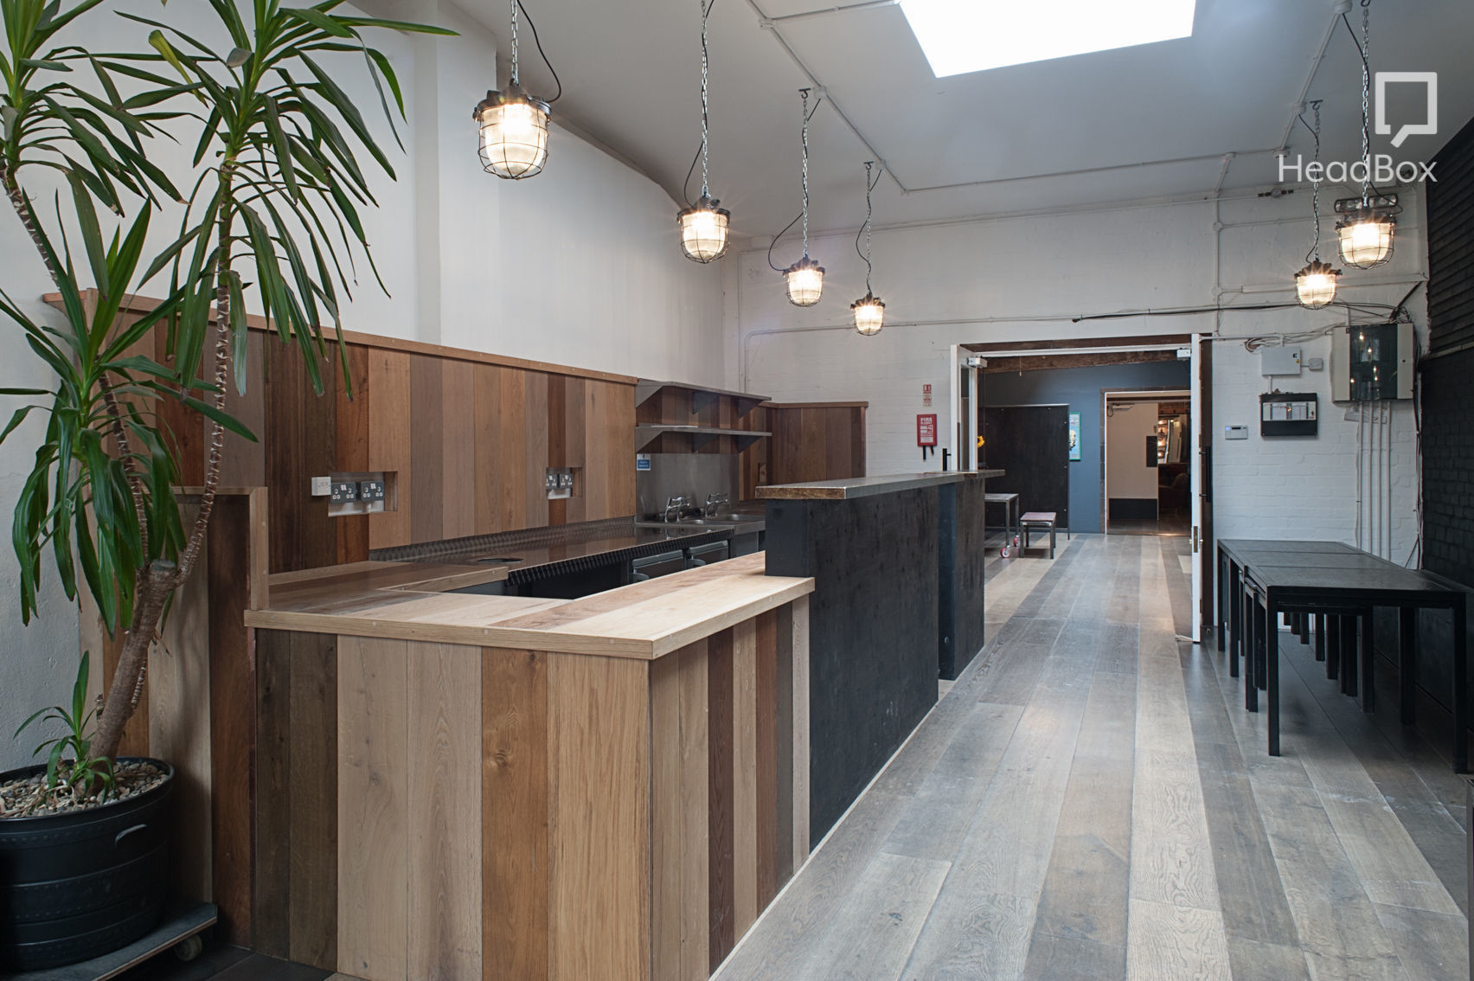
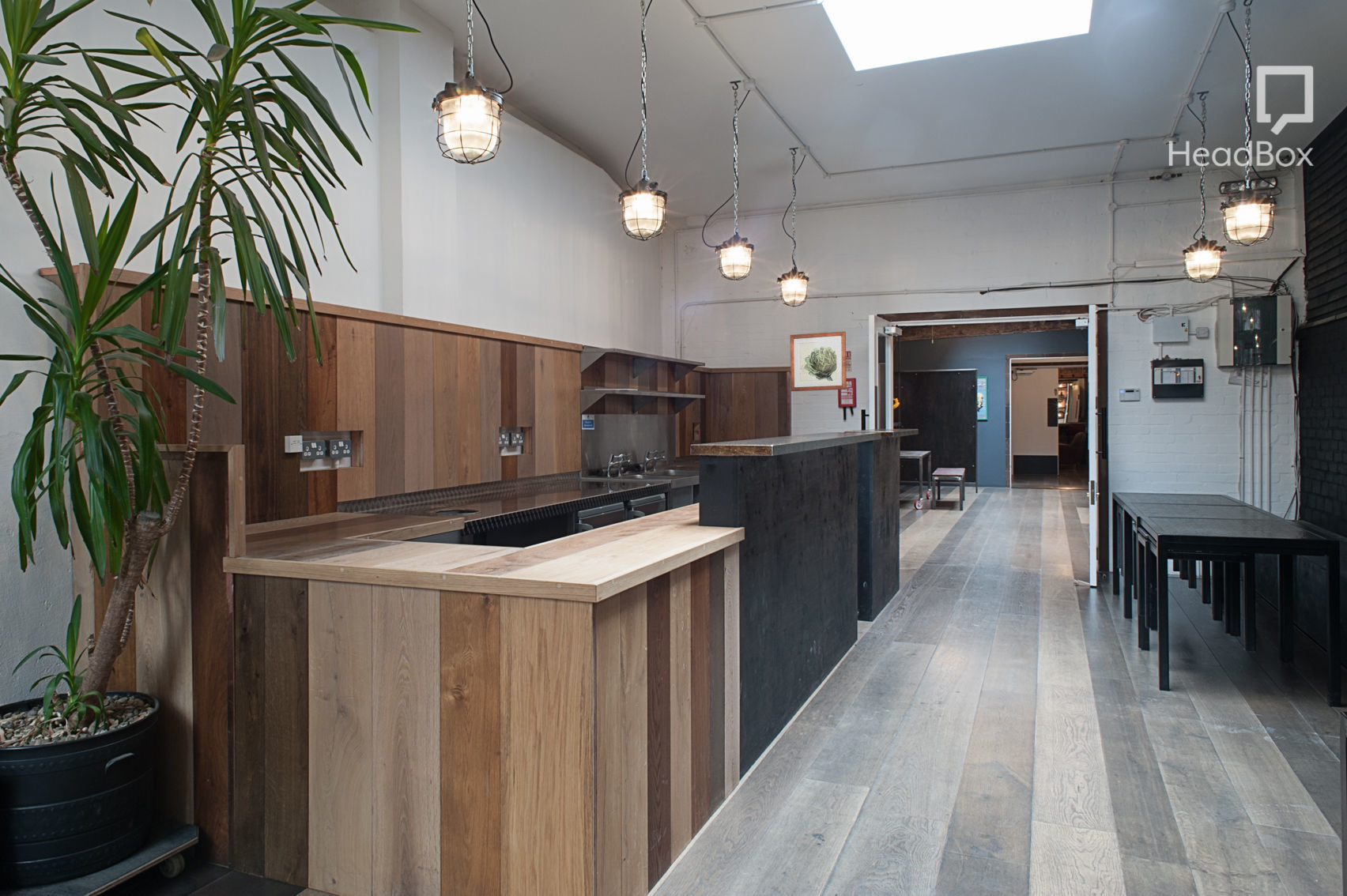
+ wall art (817, 361)
